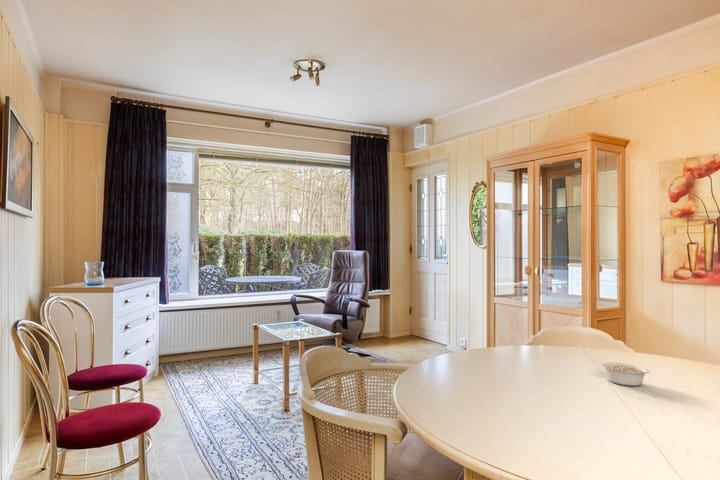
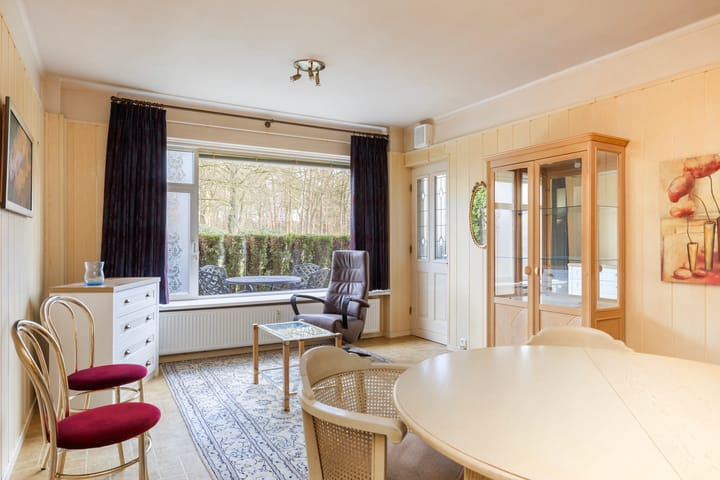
- legume (626, 373)
